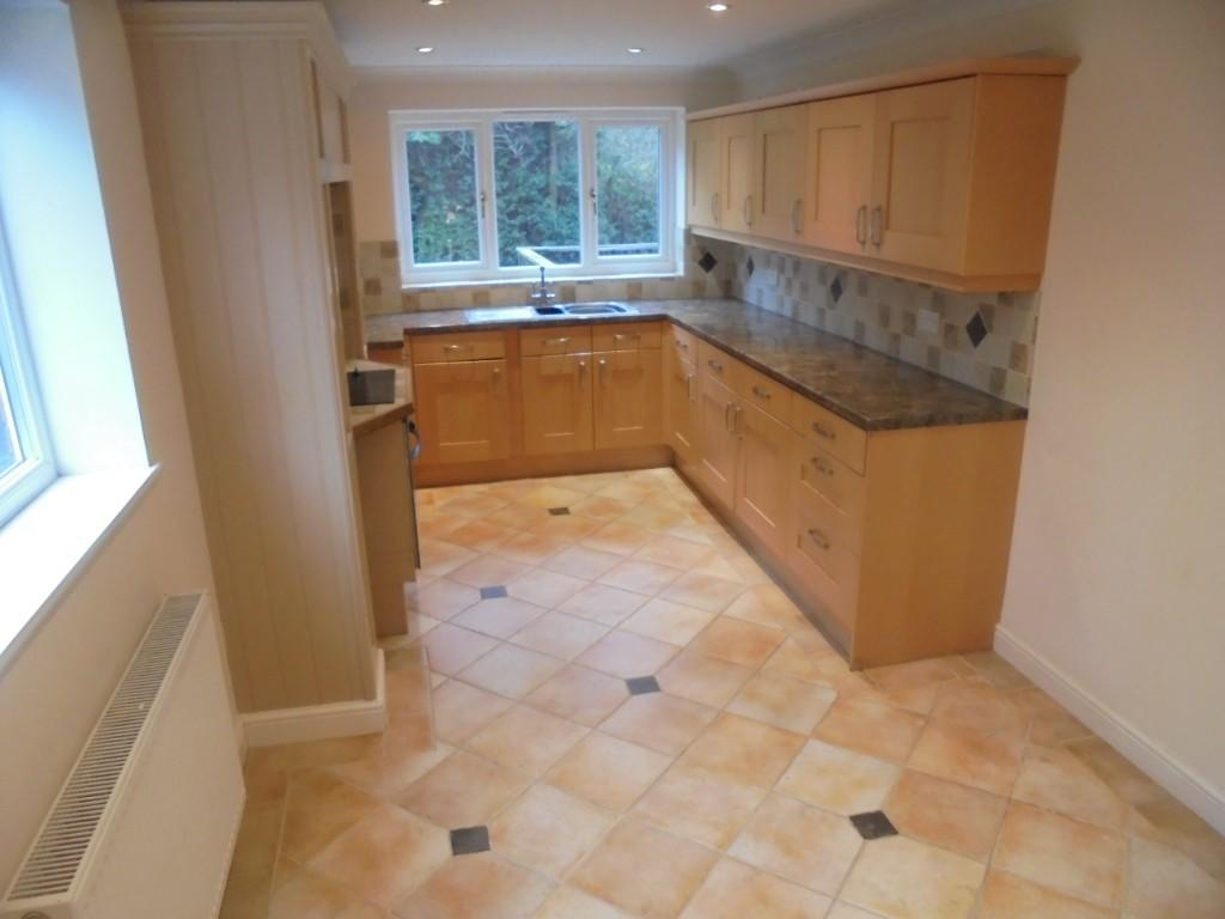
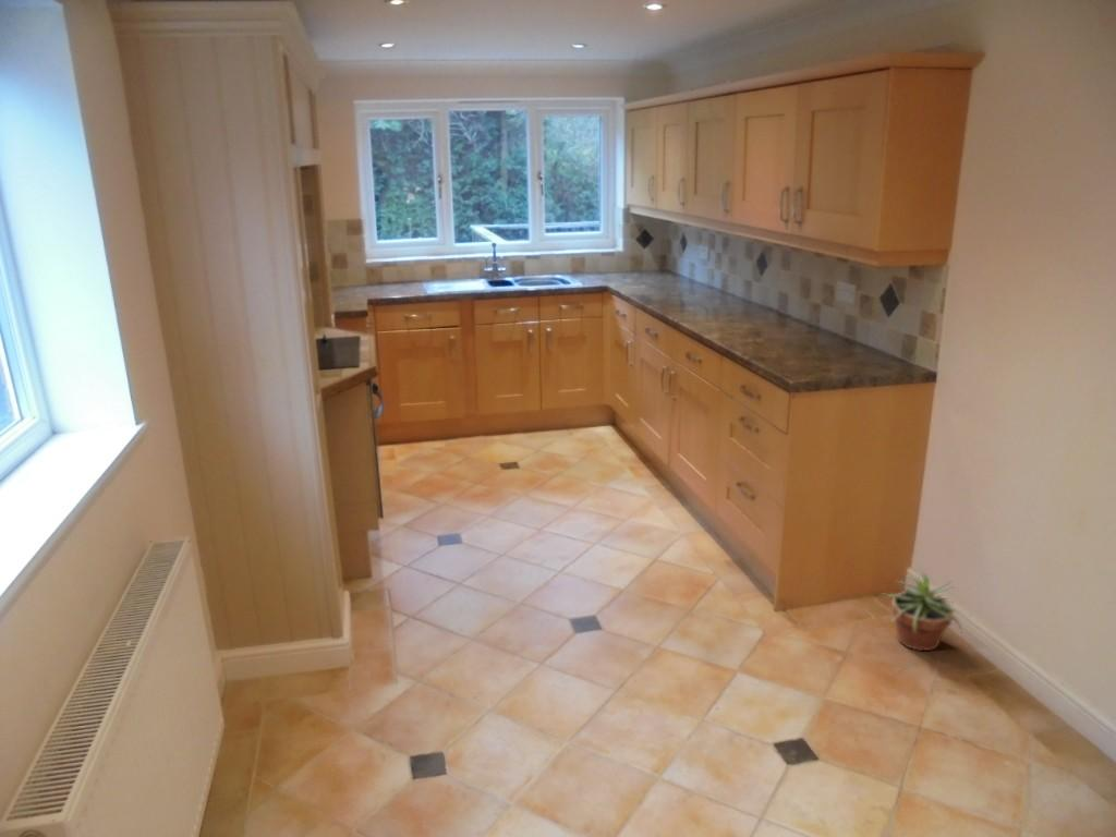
+ potted plant (921, 609)
